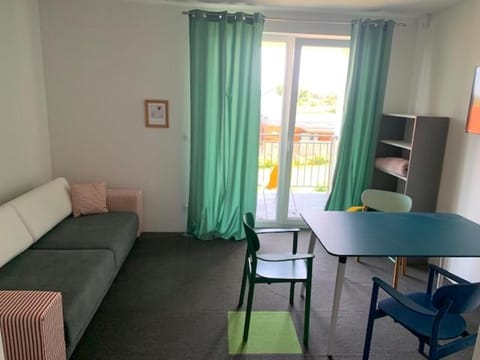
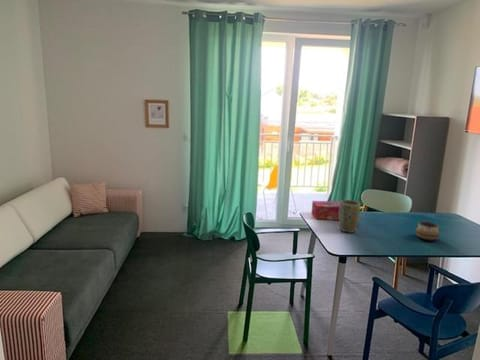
+ tissue box (333, 210)
+ plant pot (349, 216)
+ decorative bowl (427, 231)
